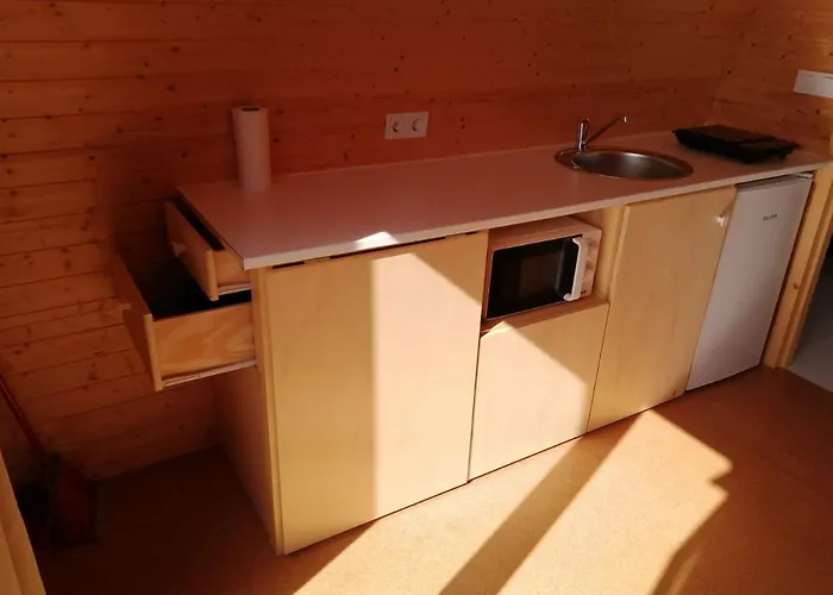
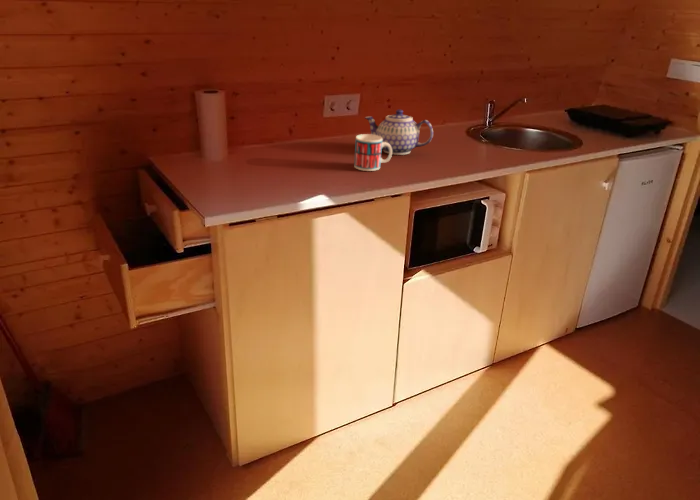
+ teapot (398, 130)
+ mug (372, 151)
